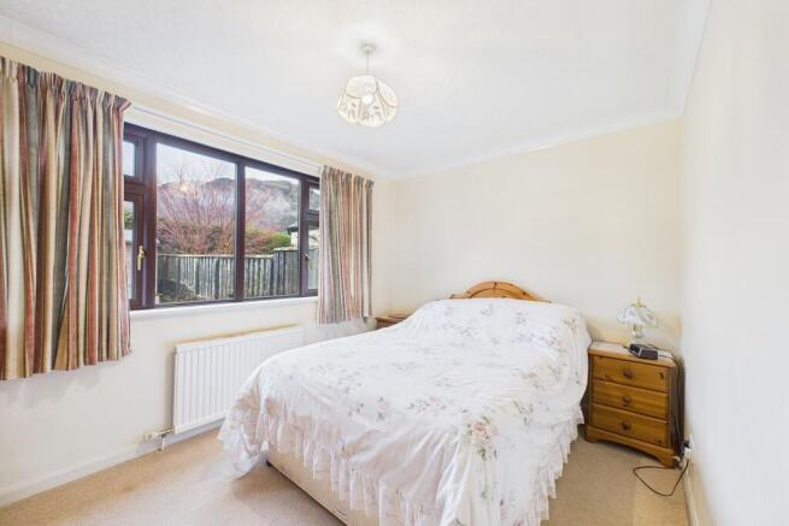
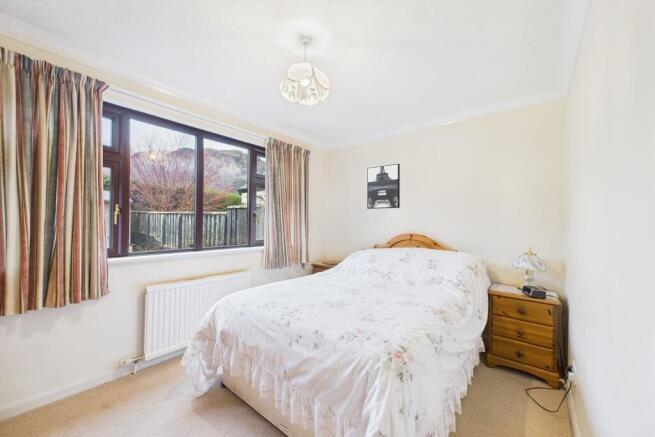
+ wall art (382, 187)
